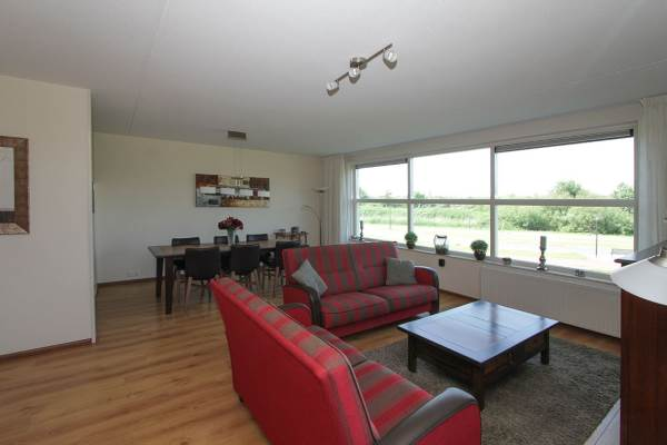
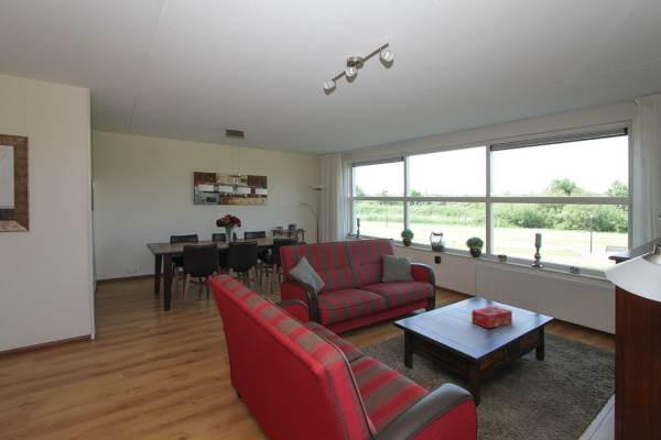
+ tissue box (491, 316)
